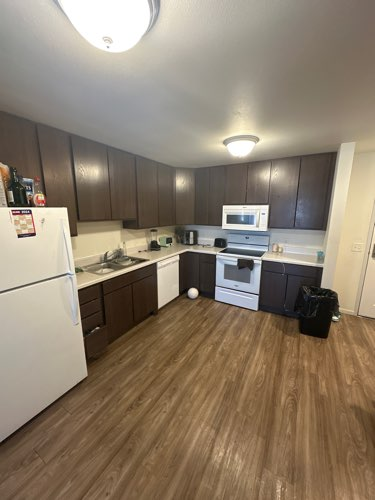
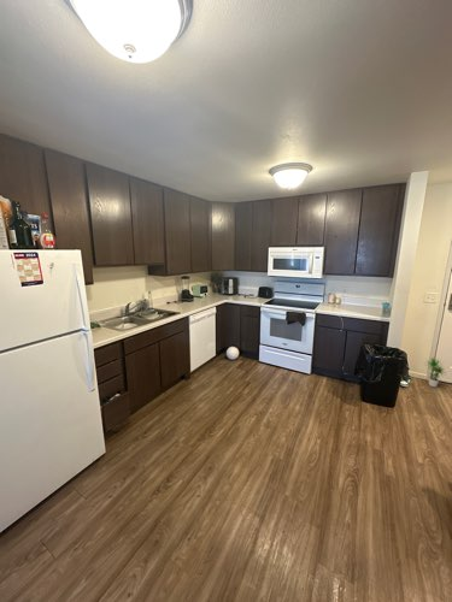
+ potted plant (435, 371)
